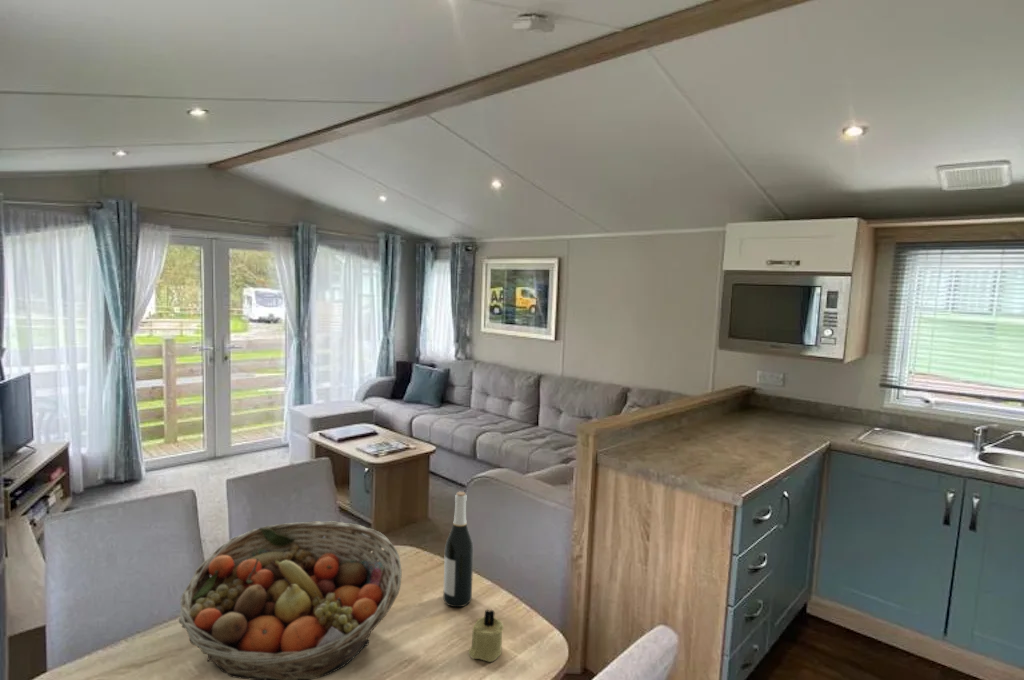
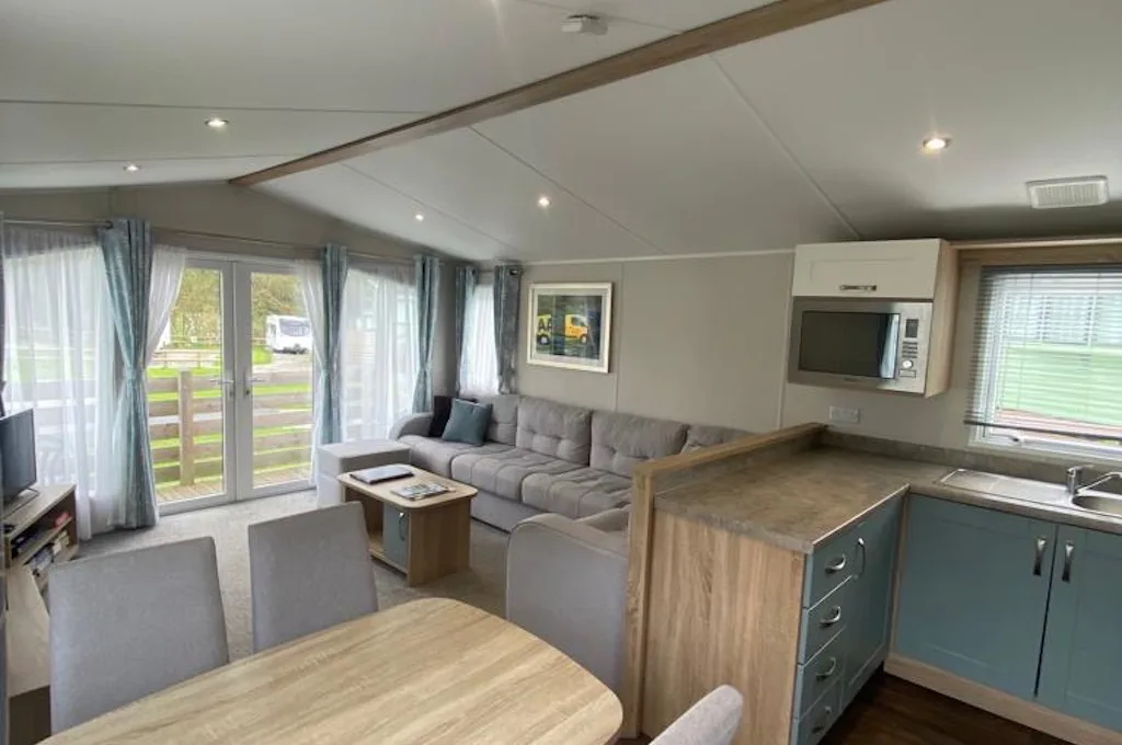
- fruit basket (295, 595)
- wine bottle (459, 547)
- candle (486, 631)
